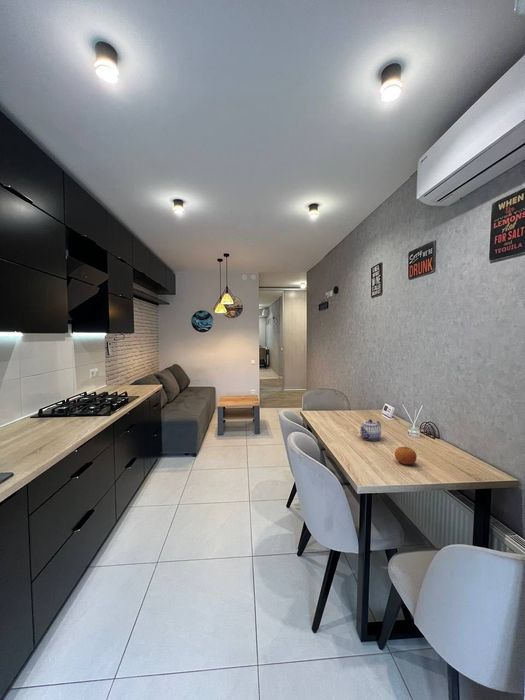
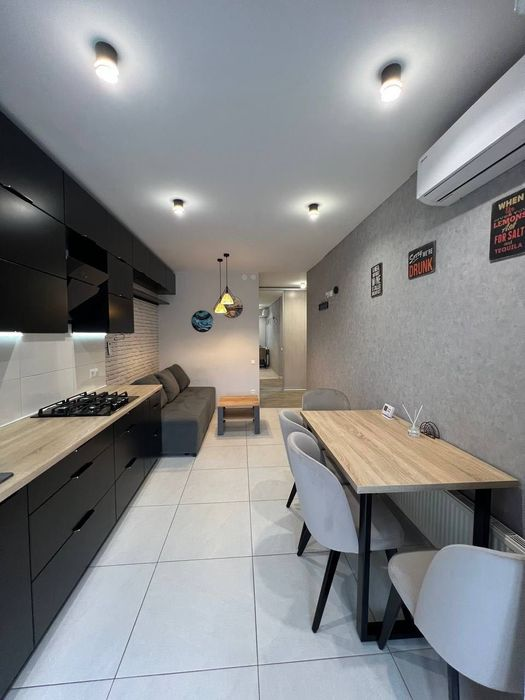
- fruit (405, 455)
- teapot (370, 428)
